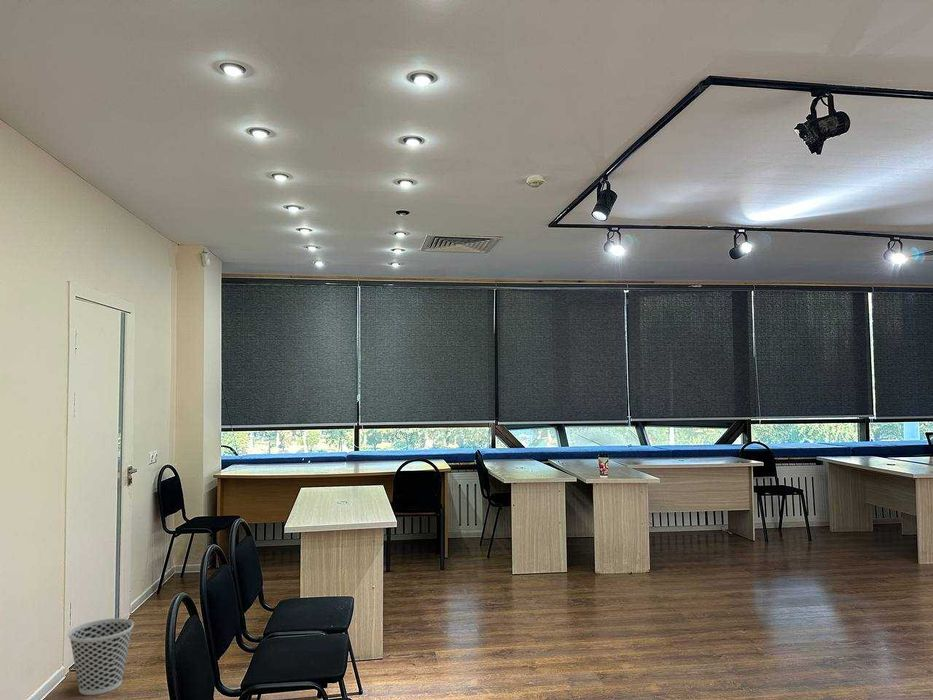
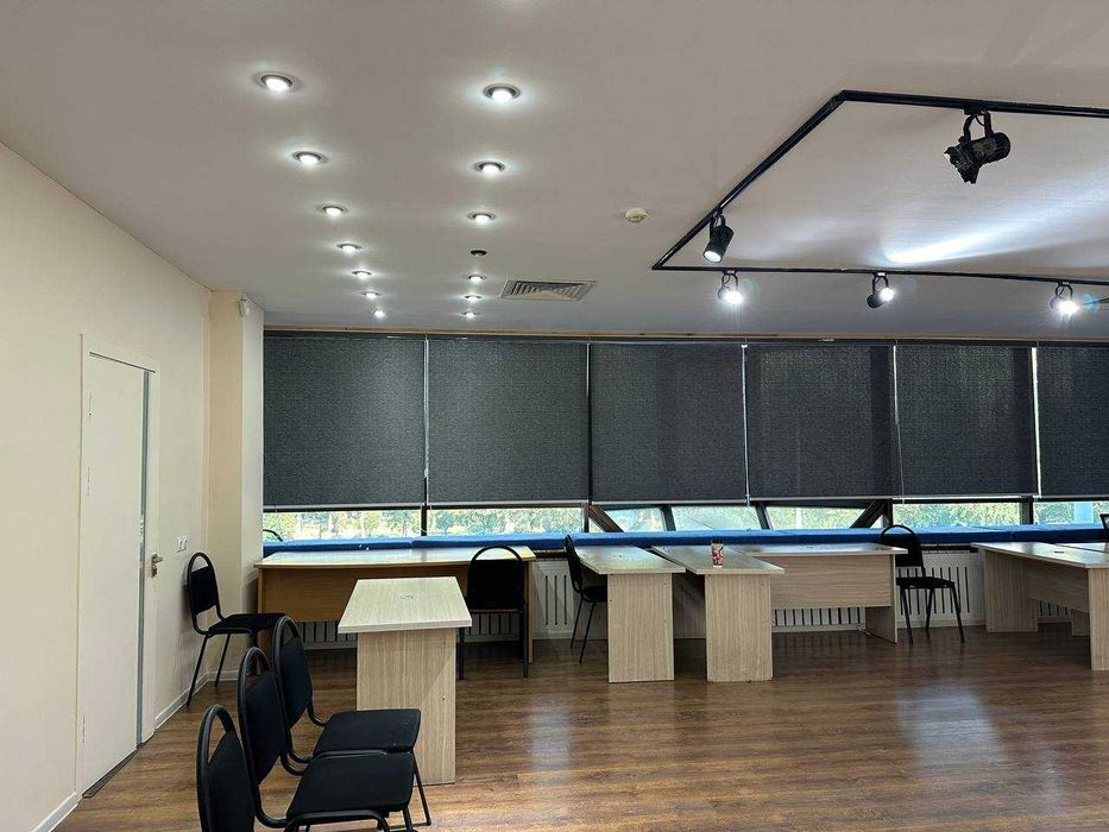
- wastebasket (101, 657)
